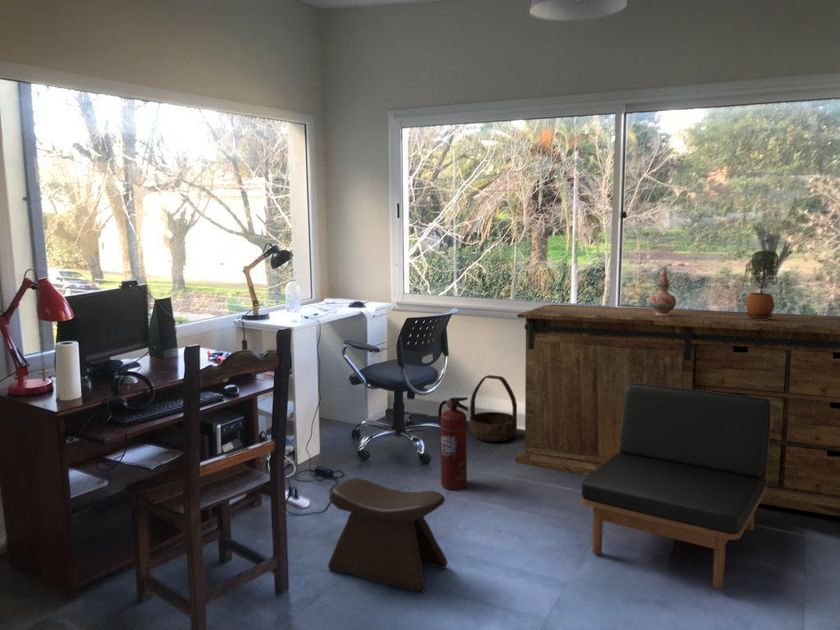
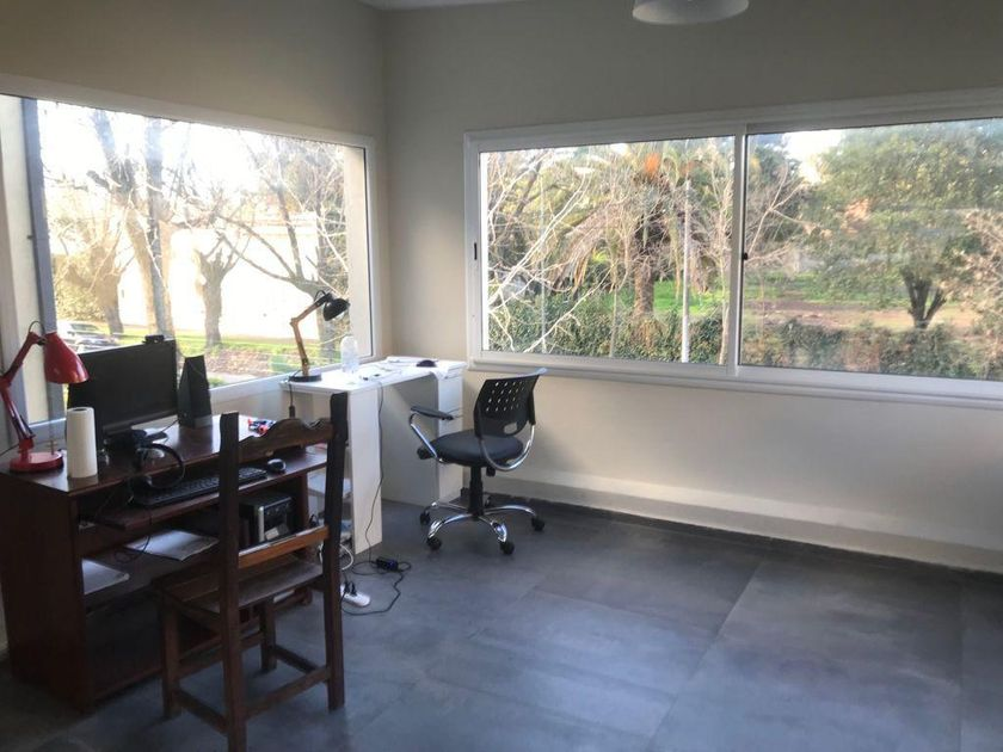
- stool (386, 529)
- decorative vase (663, 291)
- sideboard (695, 389)
- armless chair (677, 473)
- potted plant (760, 283)
- basket (493, 412)
- fire extinguisher (453, 440)
